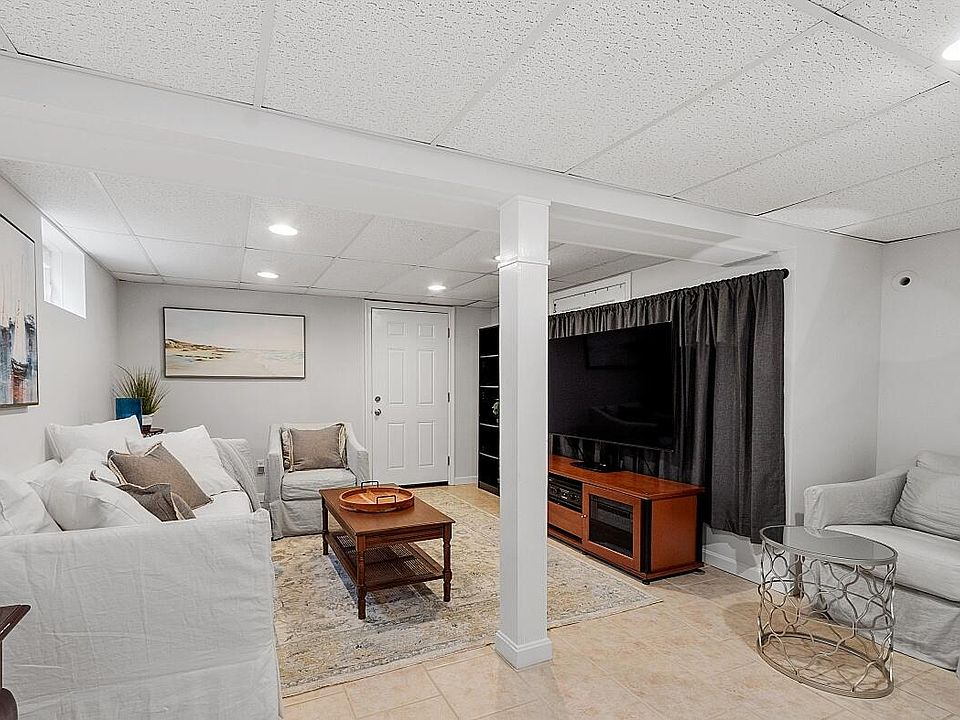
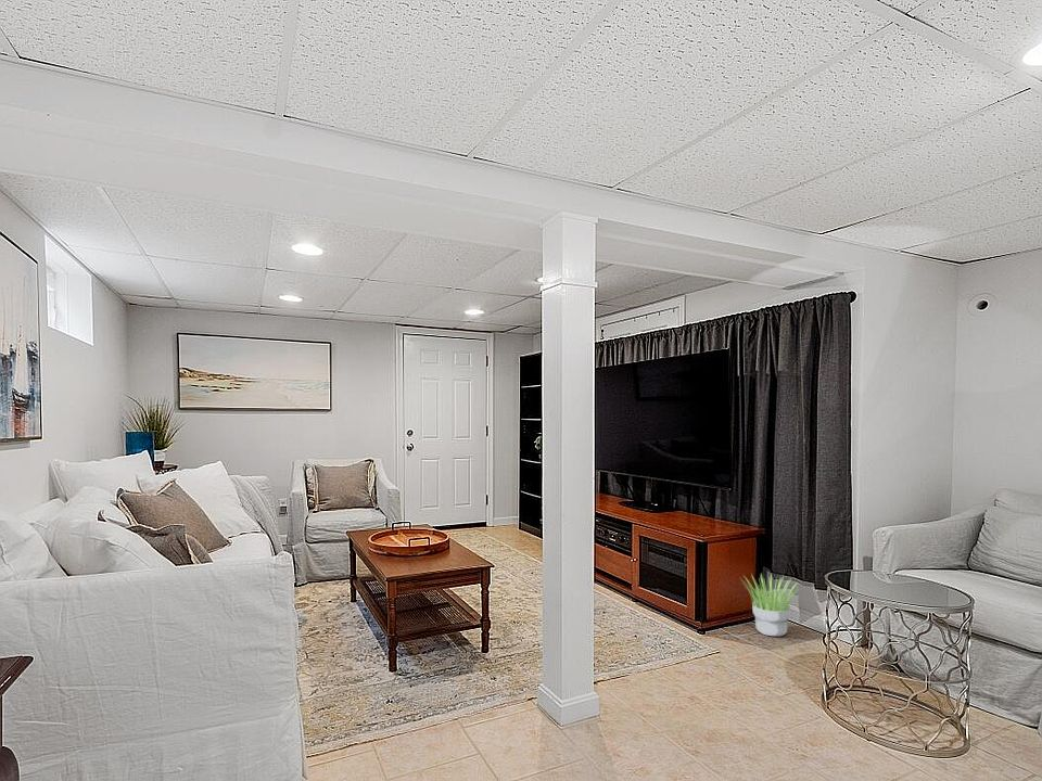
+ potted plant (770, 606)
